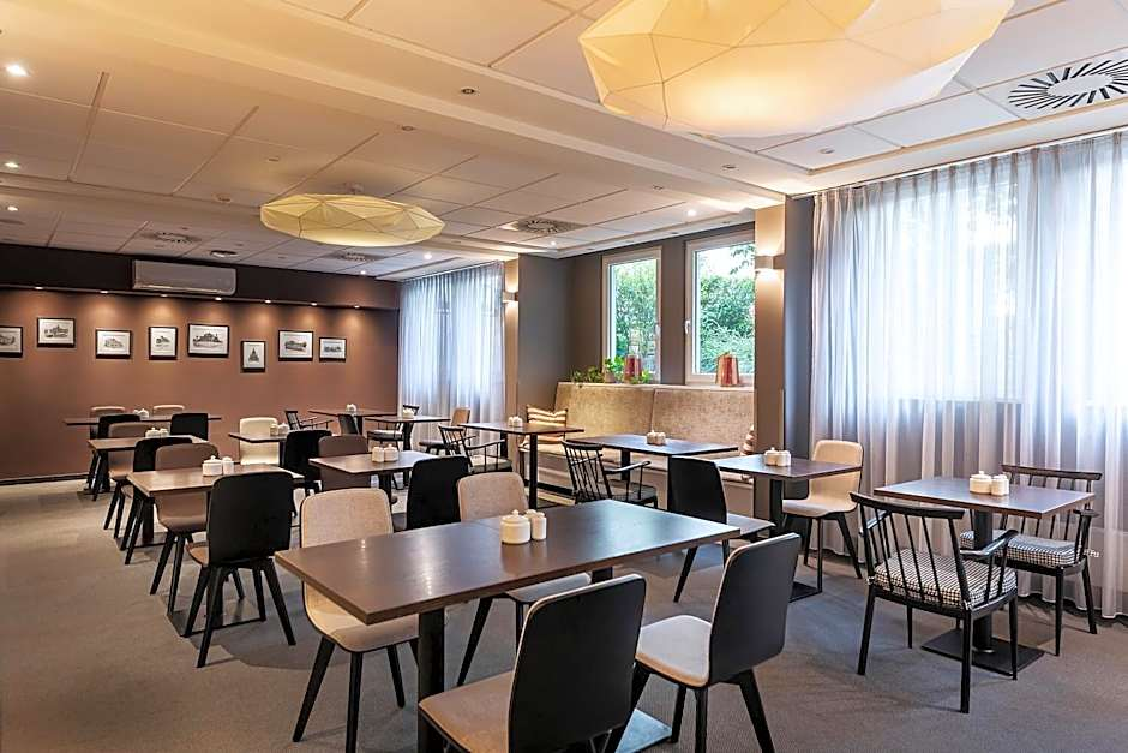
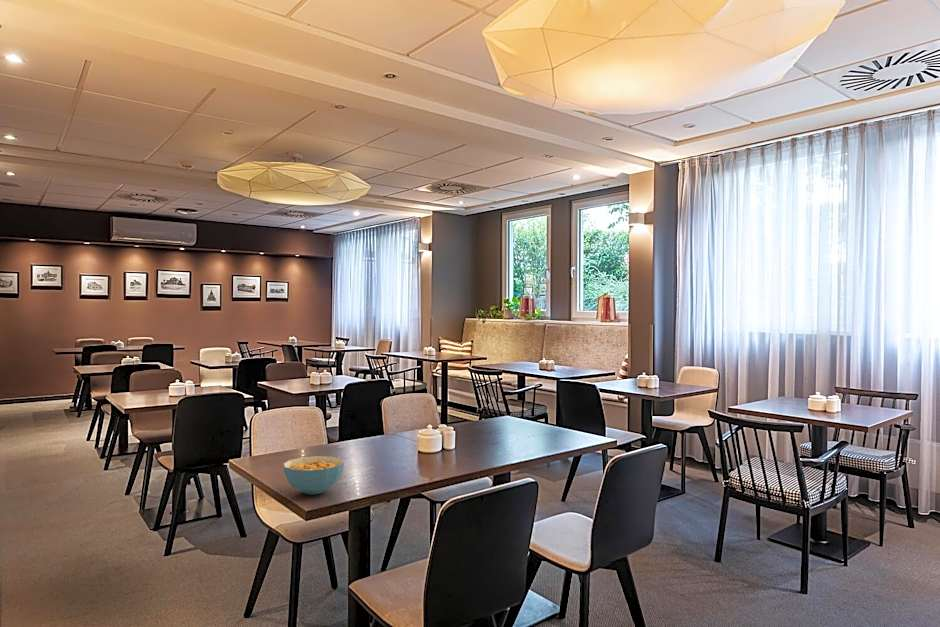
+ cereal bowl (313, 477)
